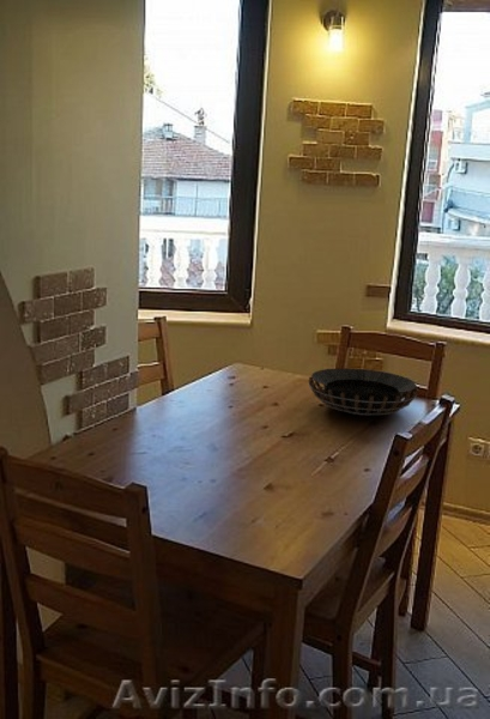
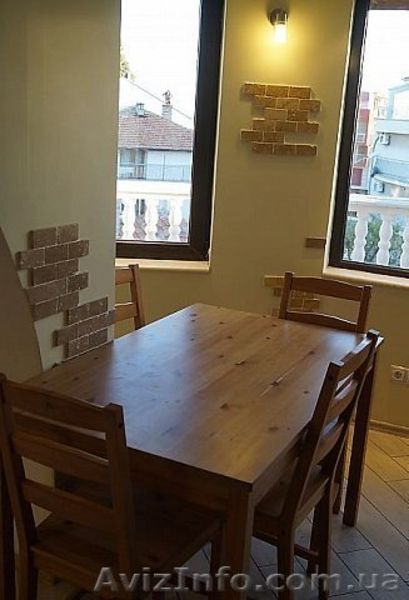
- decorative bowl (361, 394)
